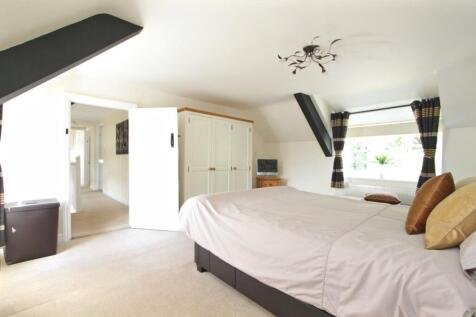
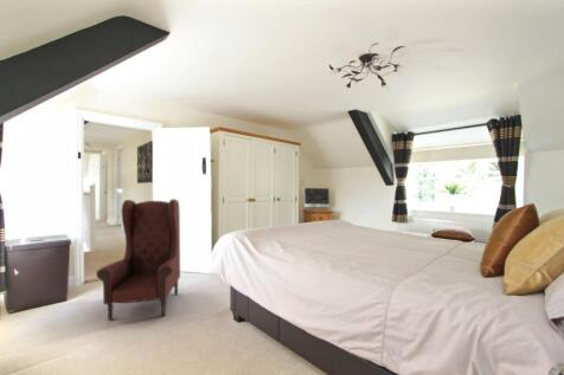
+ armchair (145, 253)
